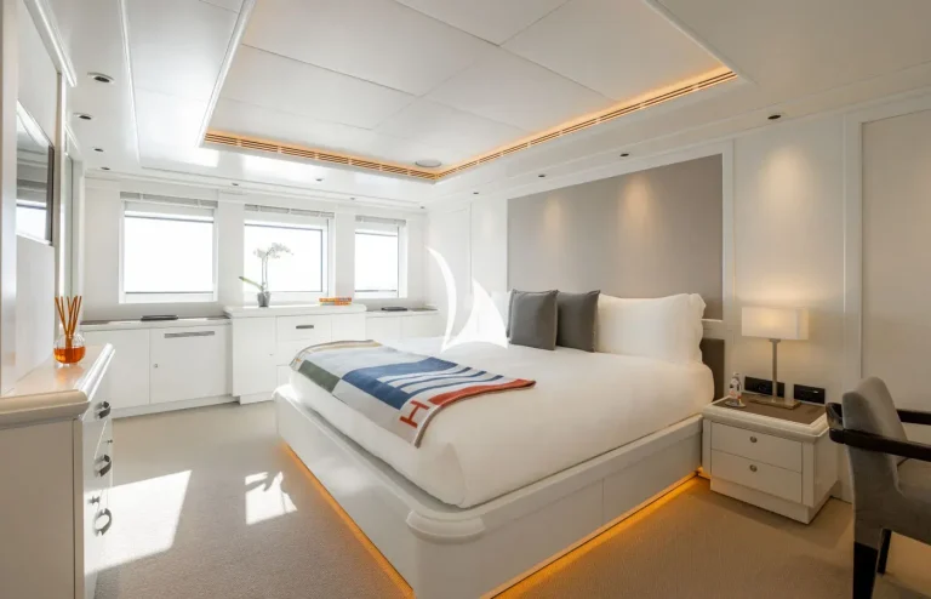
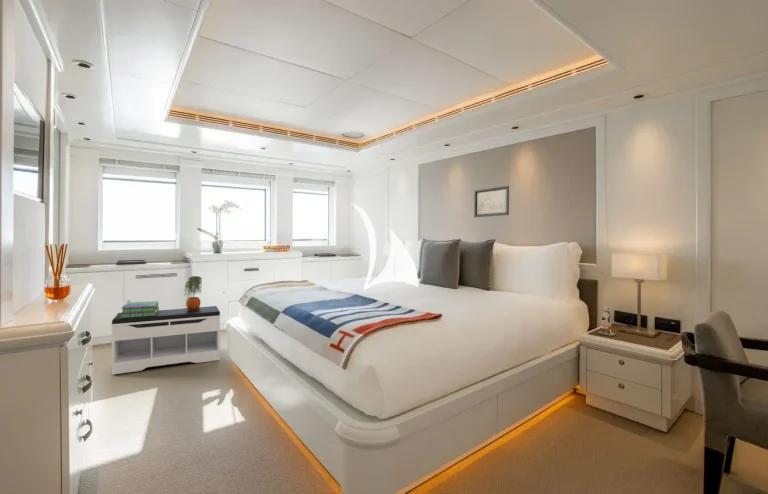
+ bench (169, 336)
+ wall art (490, 202)
+ potted plant (193, 292)
+ stack of books (140, 308)
